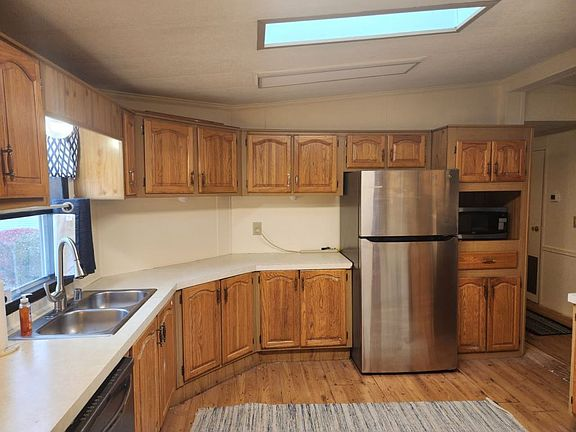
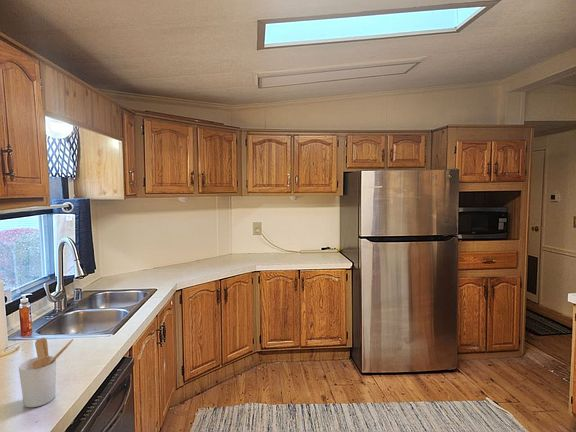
+ utensil holder (48, 370)
